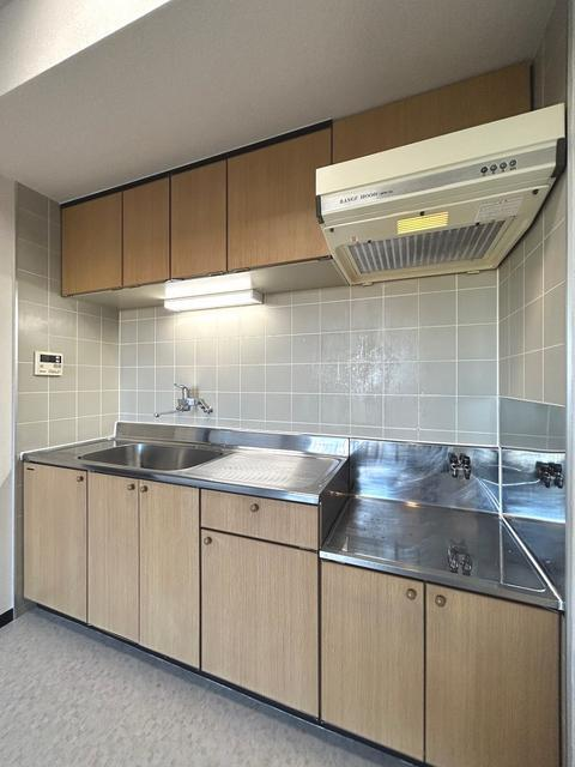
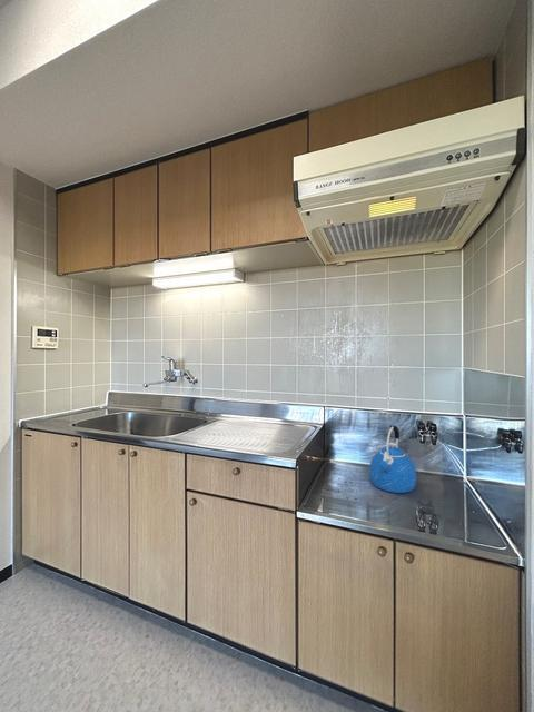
+ kettle (390, 456)
